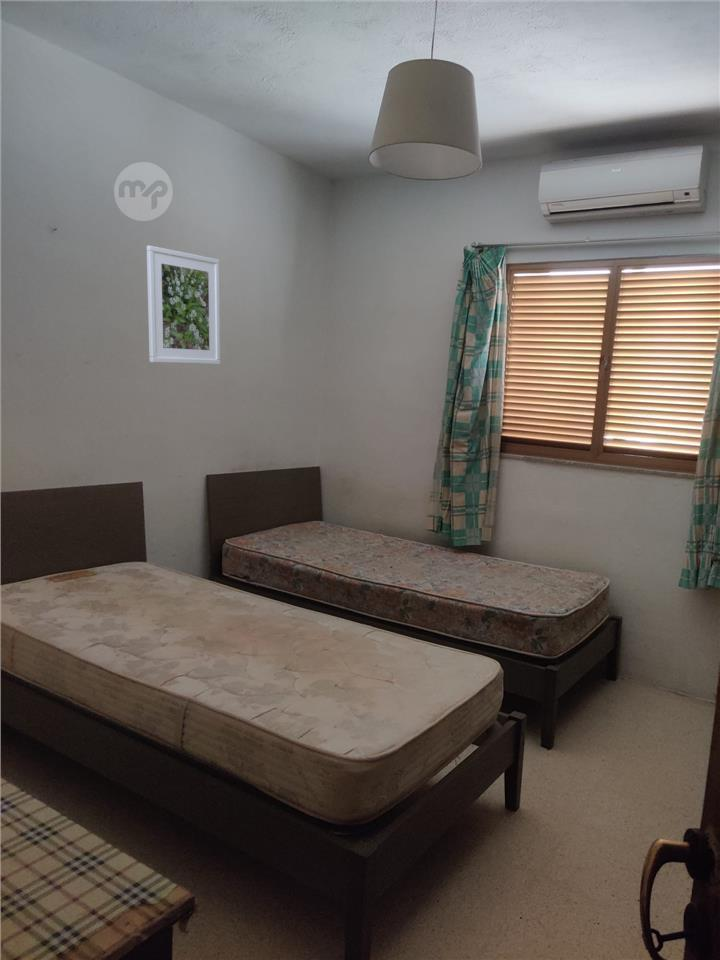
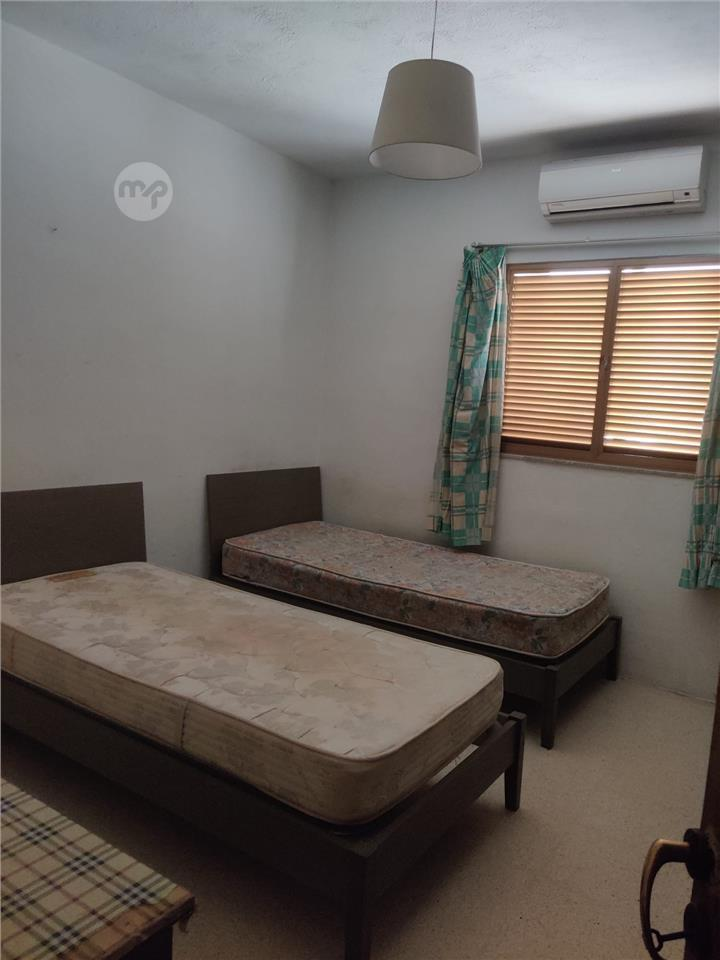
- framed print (185, 308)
